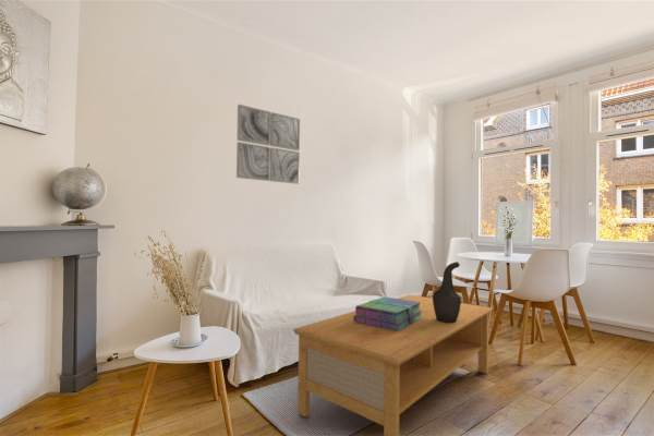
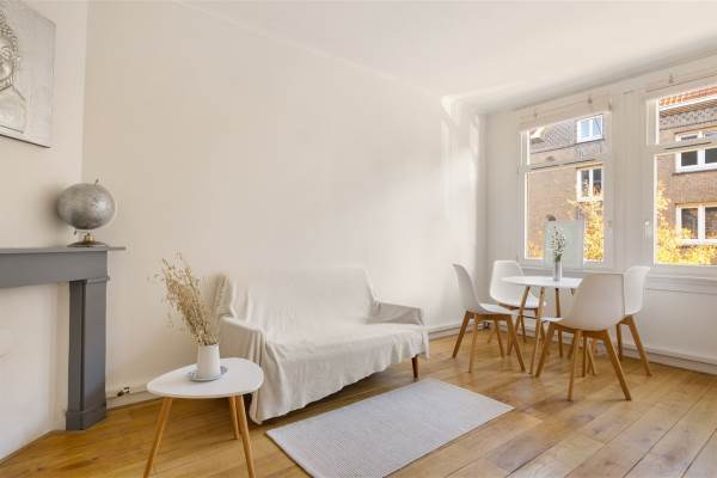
- stack of books (388, 311)
- decorative vase (446, 290)
- wall art (269, 147)
- coffee table (404, 353)
